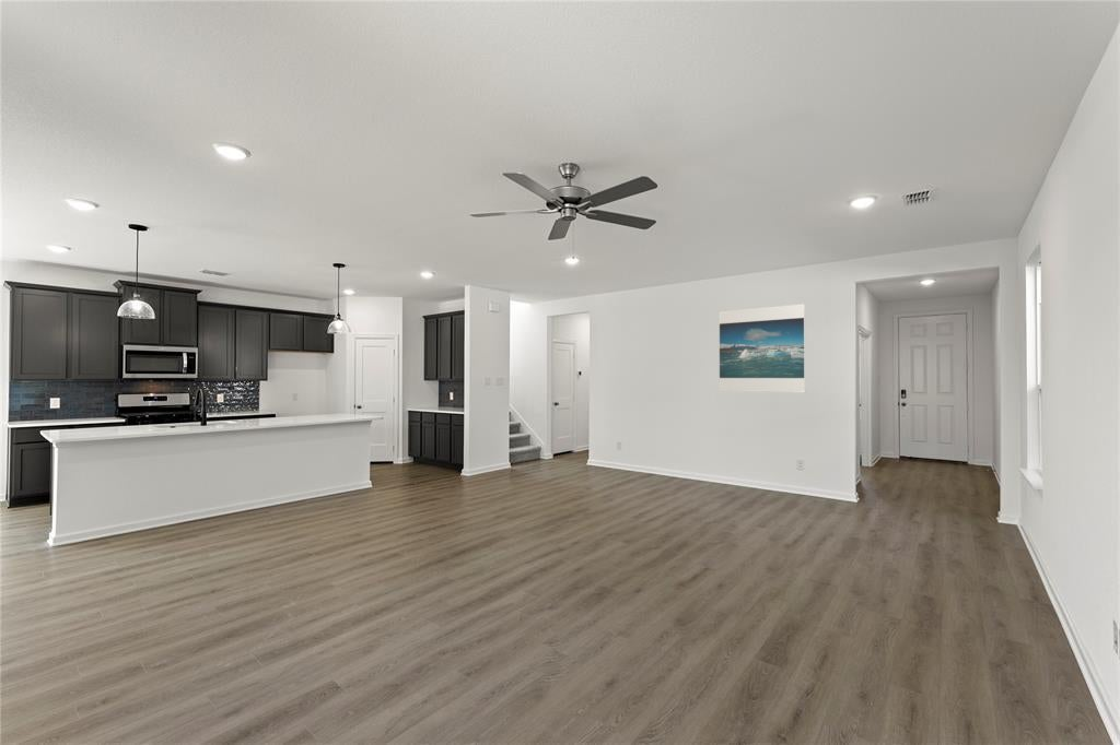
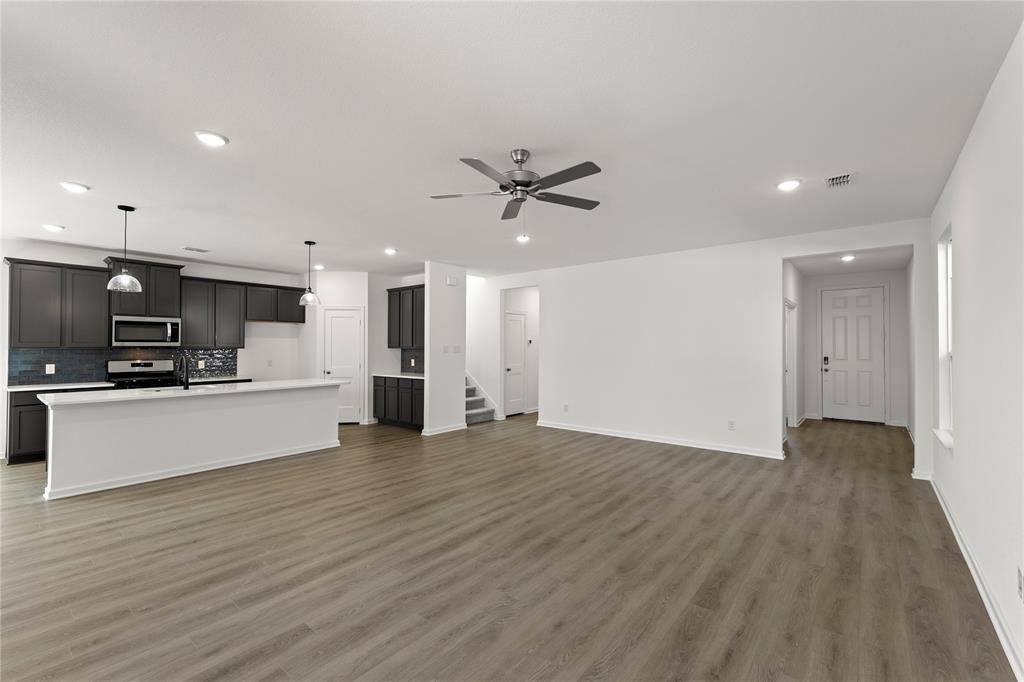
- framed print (759, 350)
